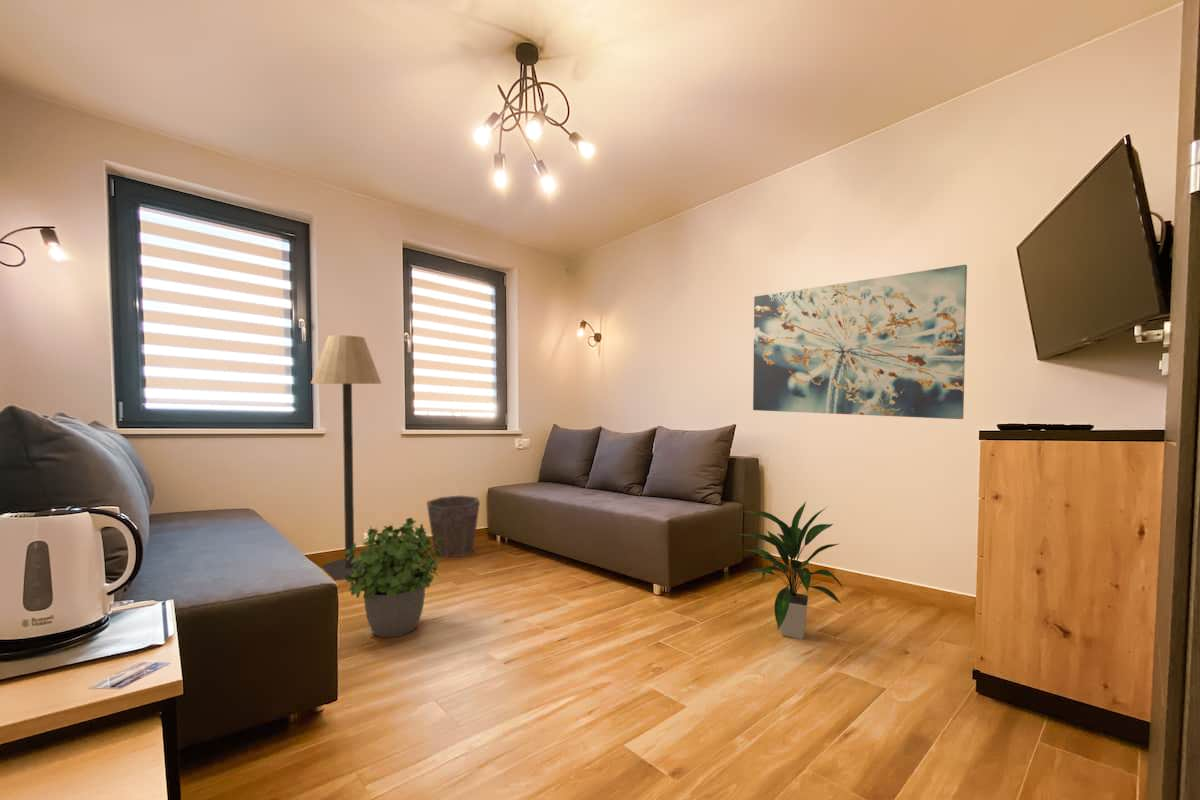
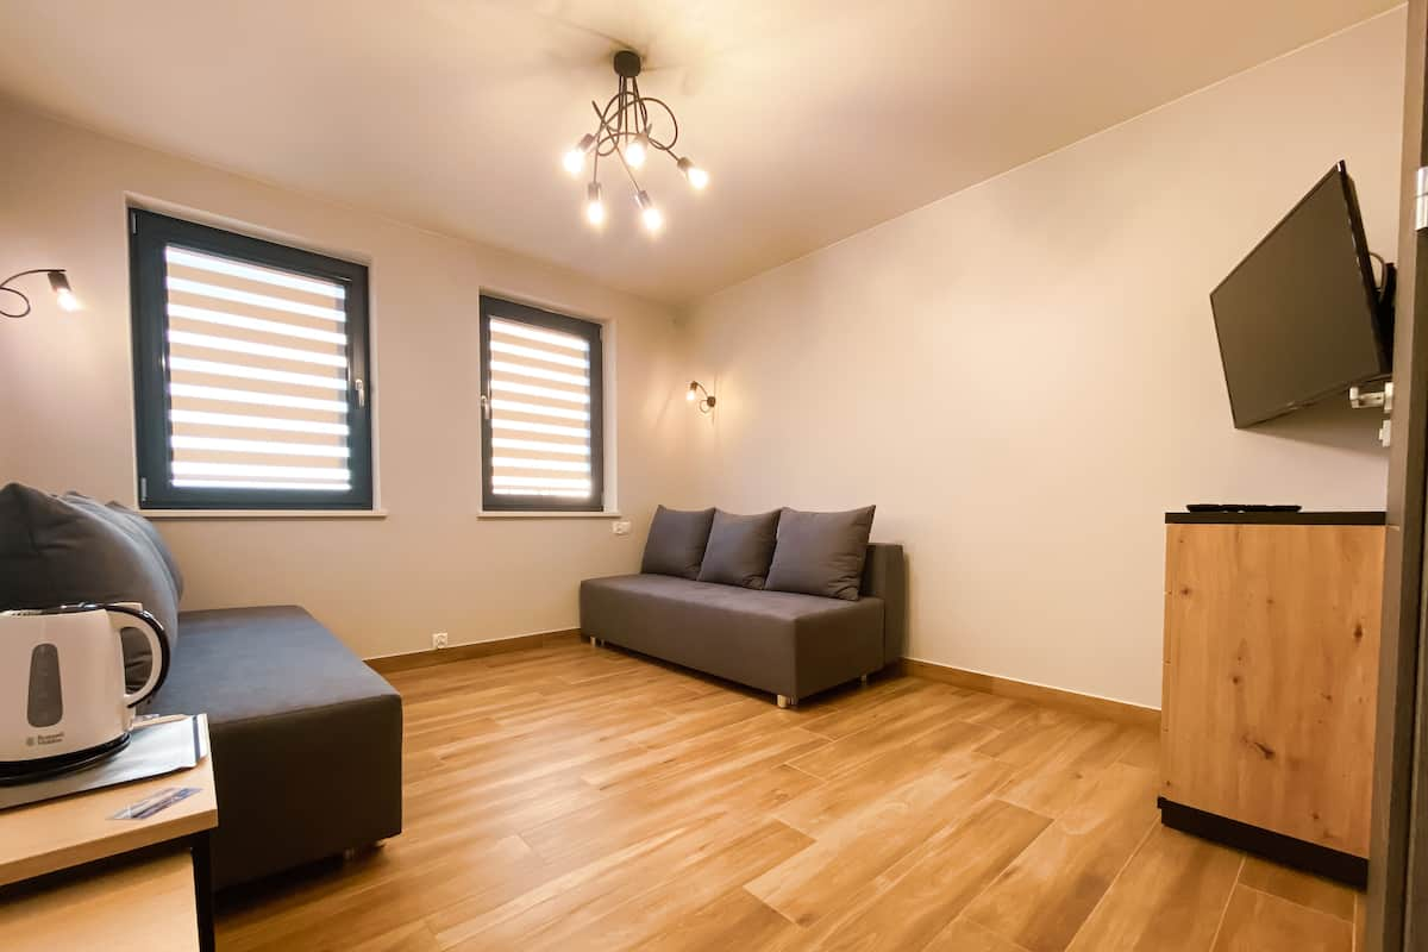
- floor lamp (348, 454)
- potted plant (396, 573)
- indoor plant (789, 568)
- waste bin (453, 526)
- wall art (843, 348)
